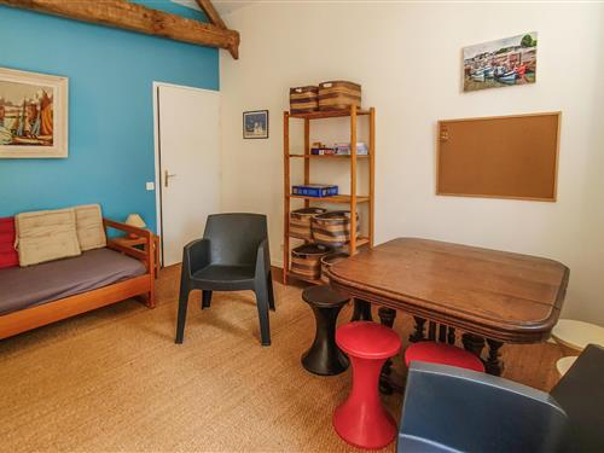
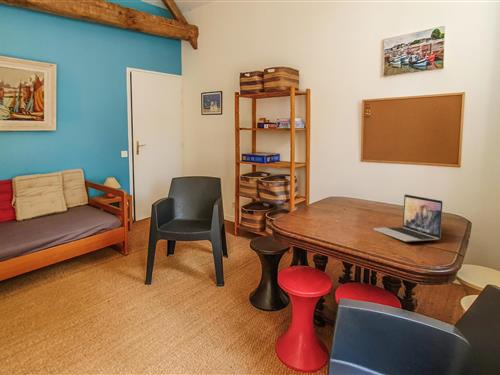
+ laptop (405, 216)
